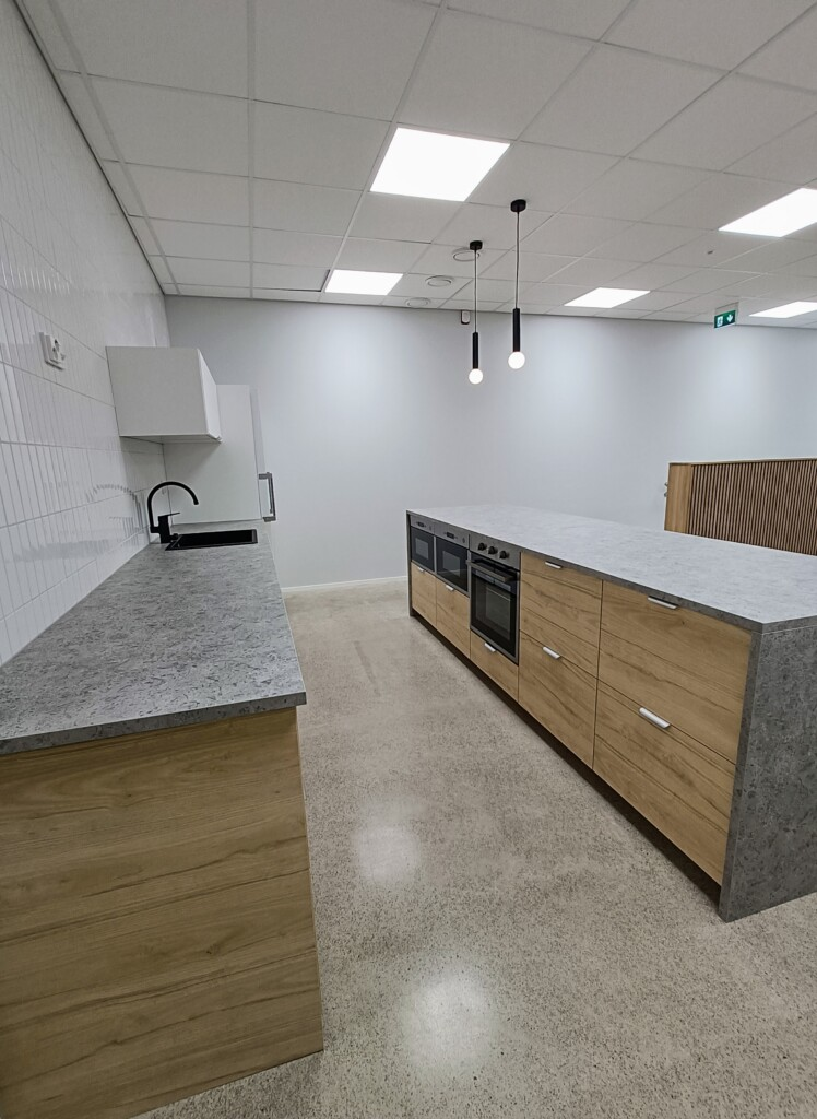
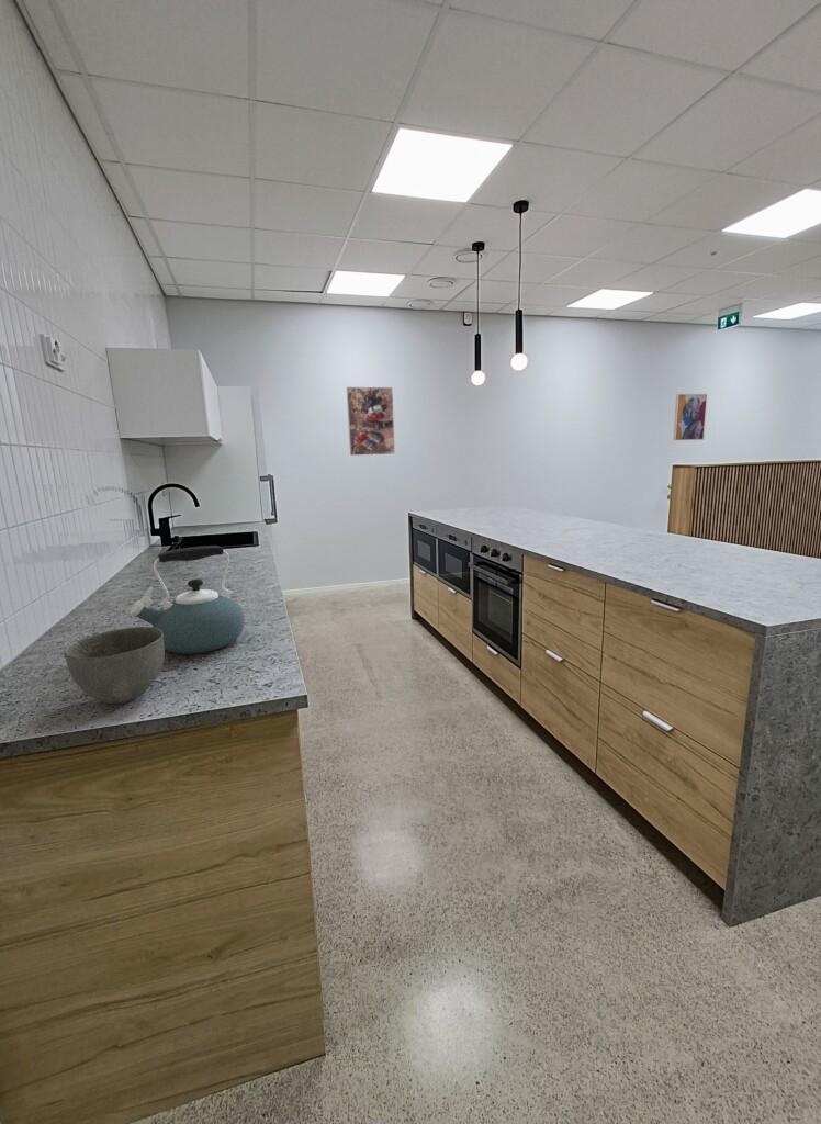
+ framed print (371, 422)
+ bowl (120, 668)
+ kettle (188, 597)
+ wall art (689, 417)
